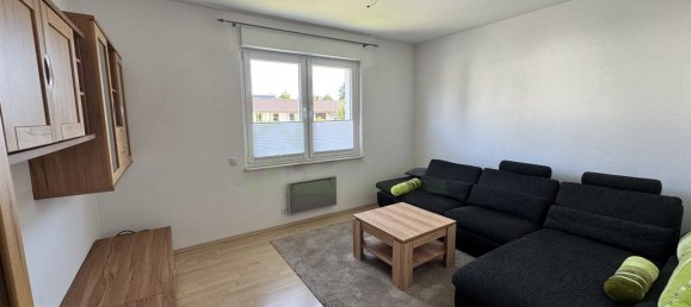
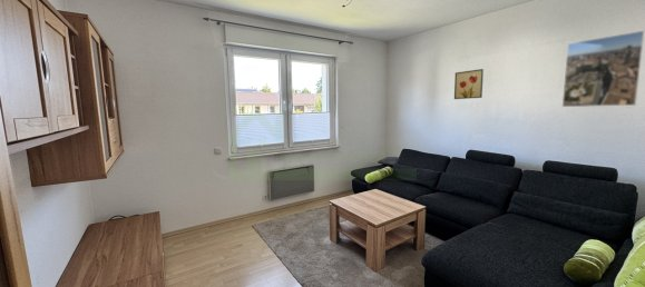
+ wall art (468, 85)
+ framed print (599, 72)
